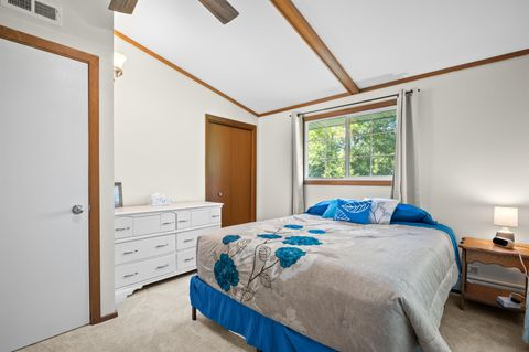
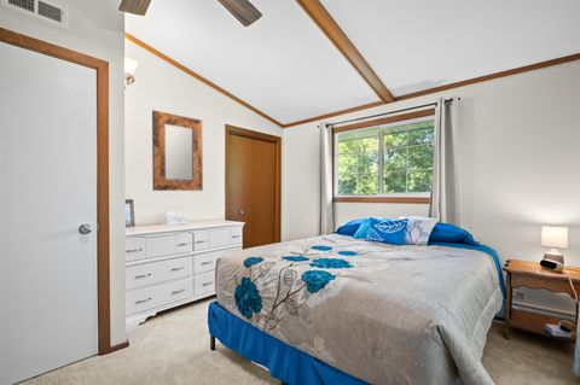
+ home mirror (179, 152)
